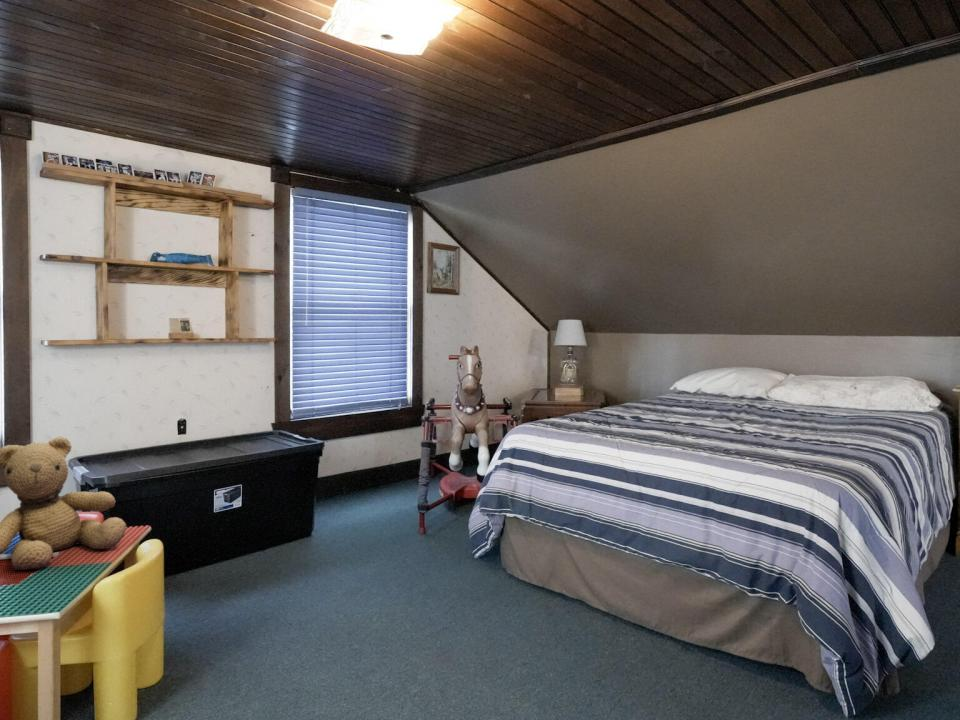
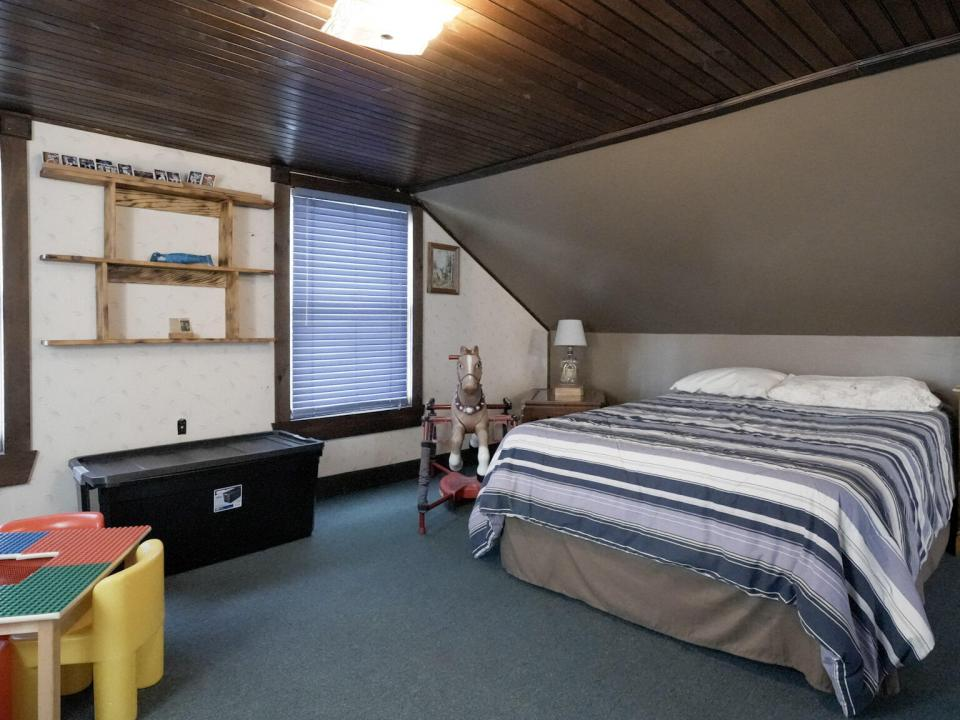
- teddy bear (55, 495)
